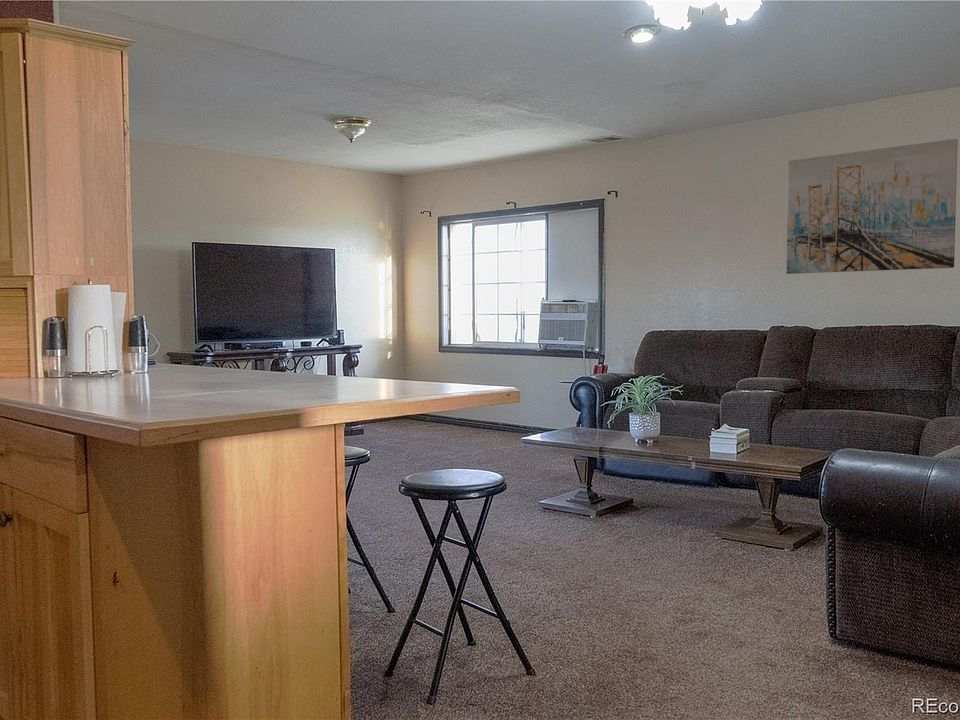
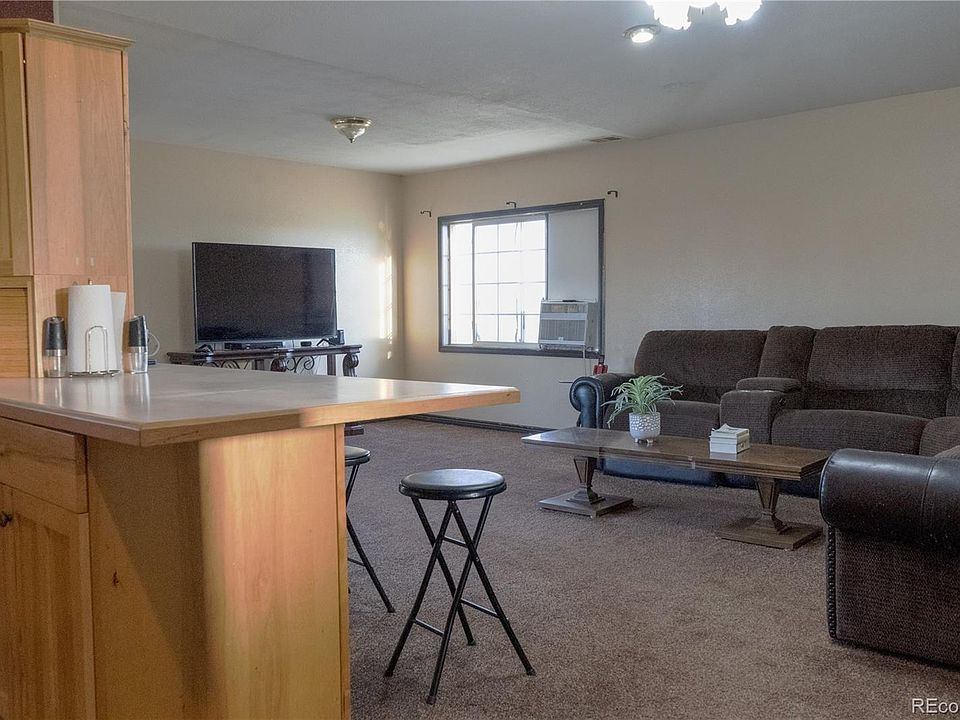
- wall art (866, 211)
